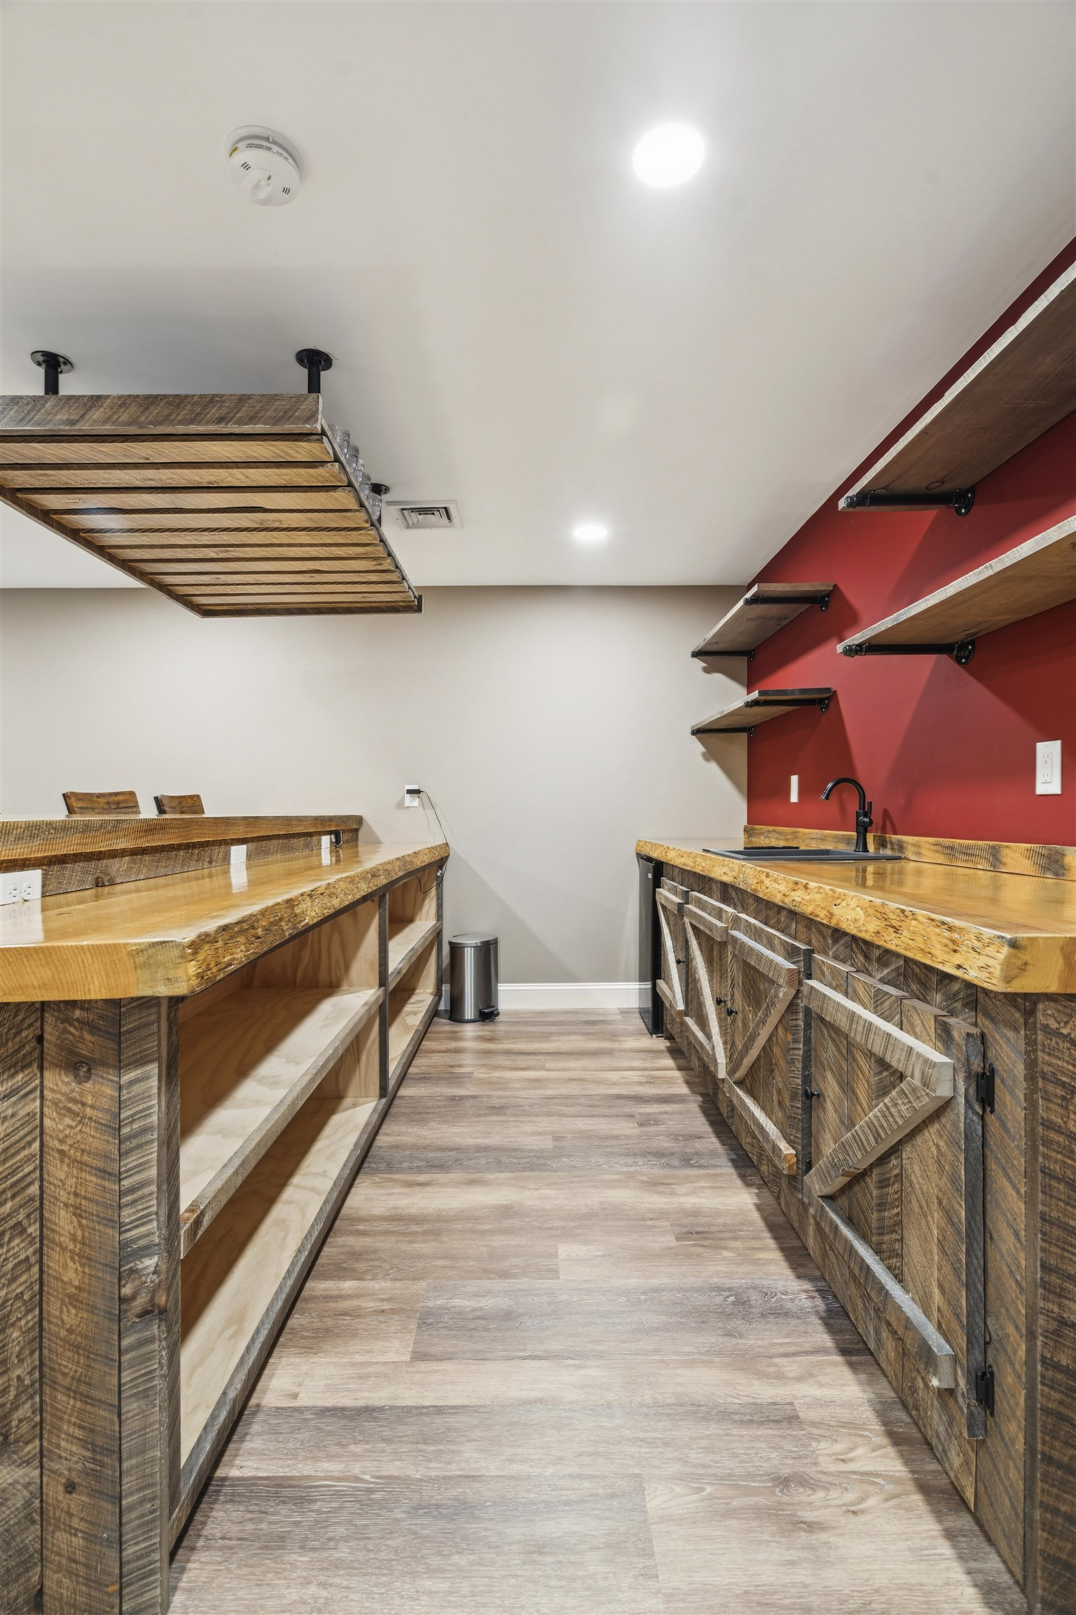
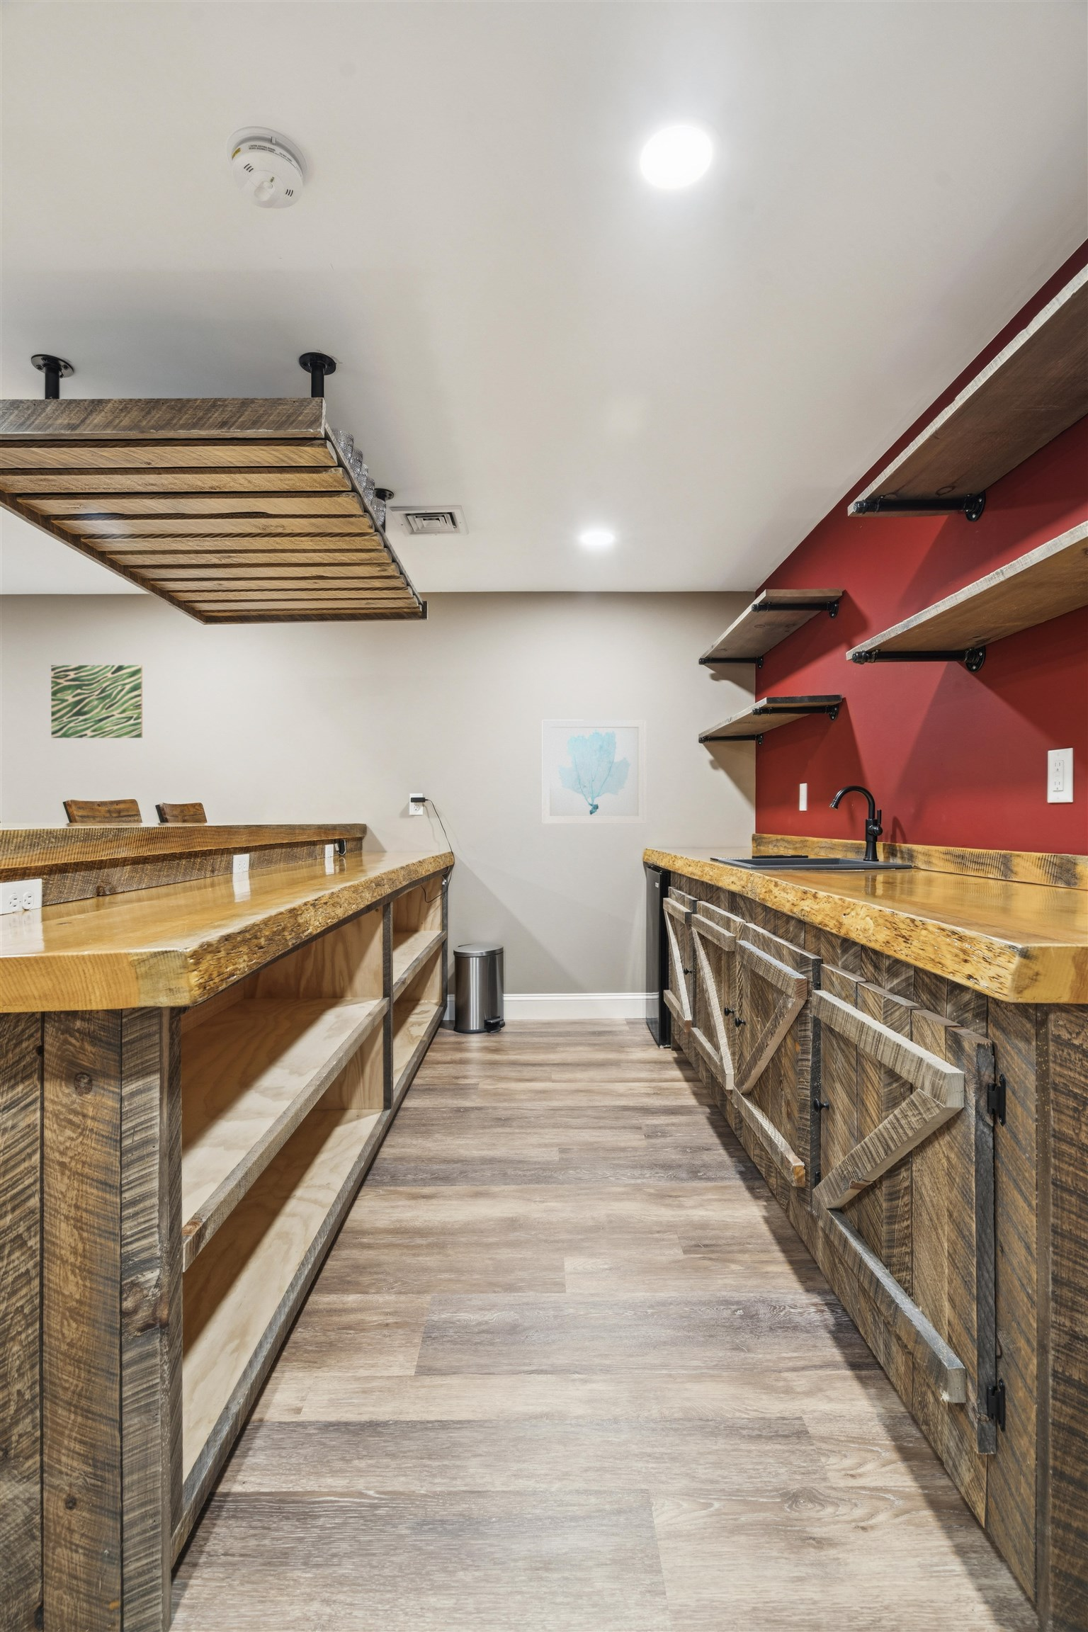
+ wall art (96, 702)
+ wall art (594, 771)
